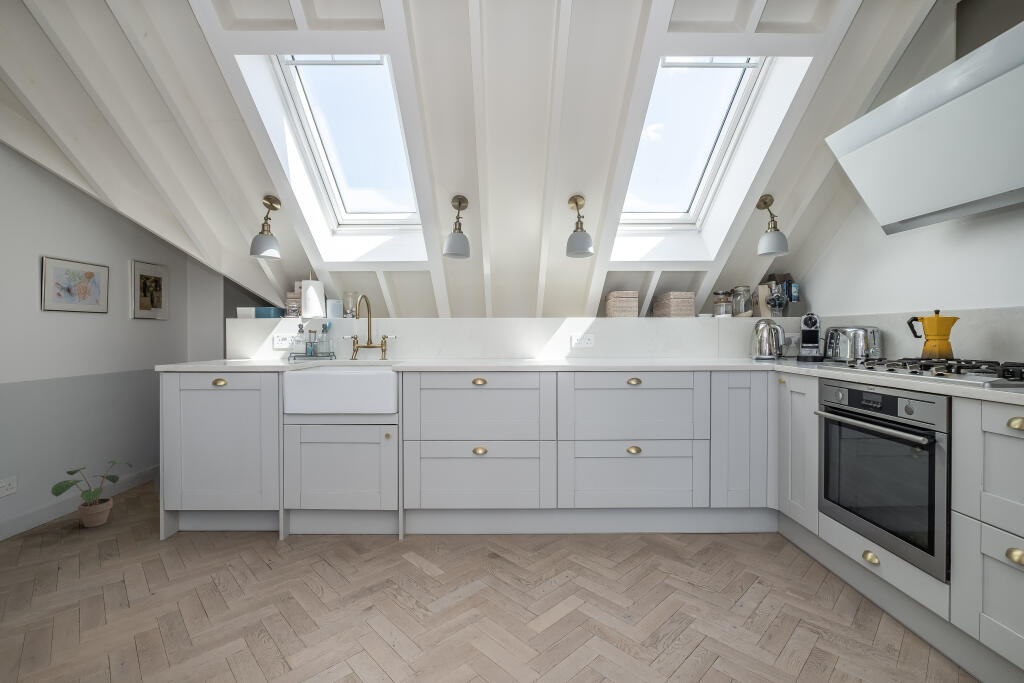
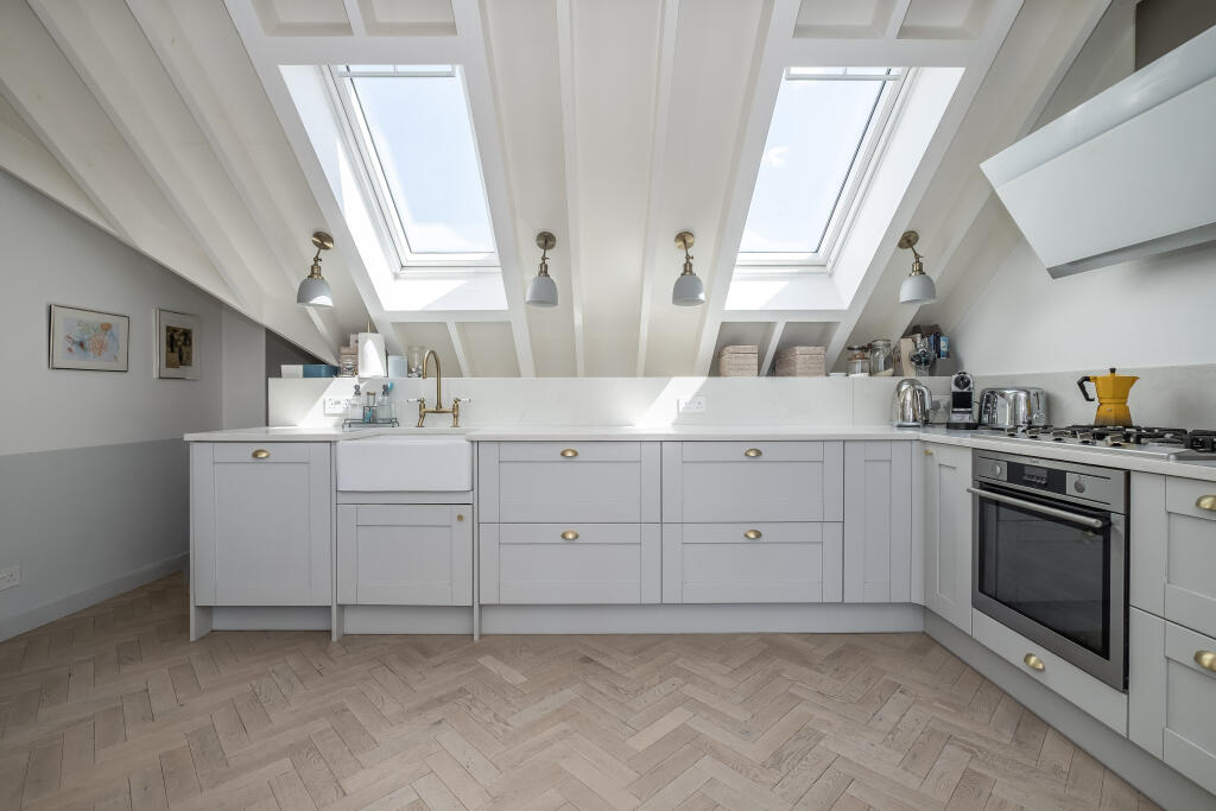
- potted plant (94, 494)
